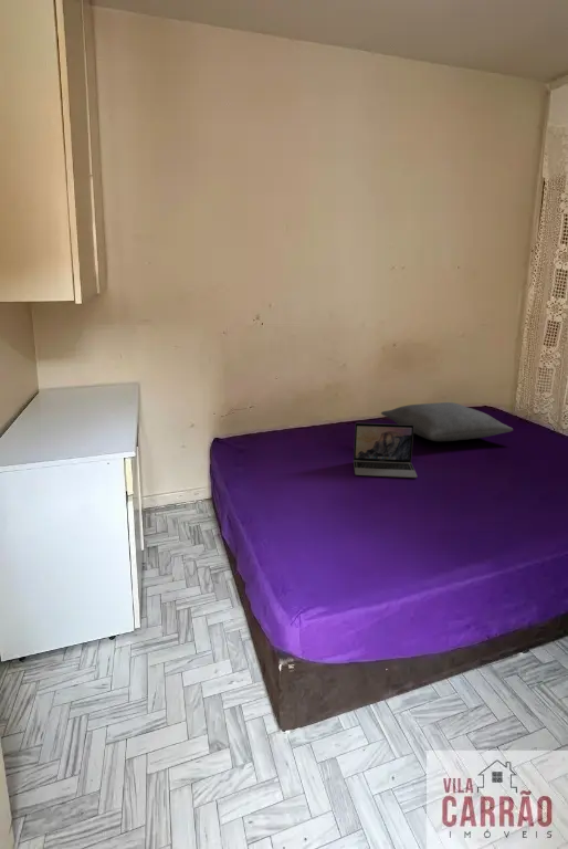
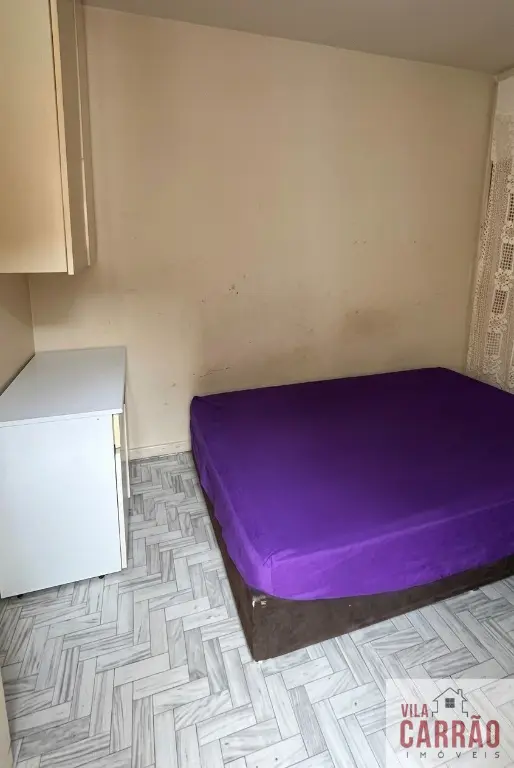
- pillow (443, 420)
- laptop (385, 449)
